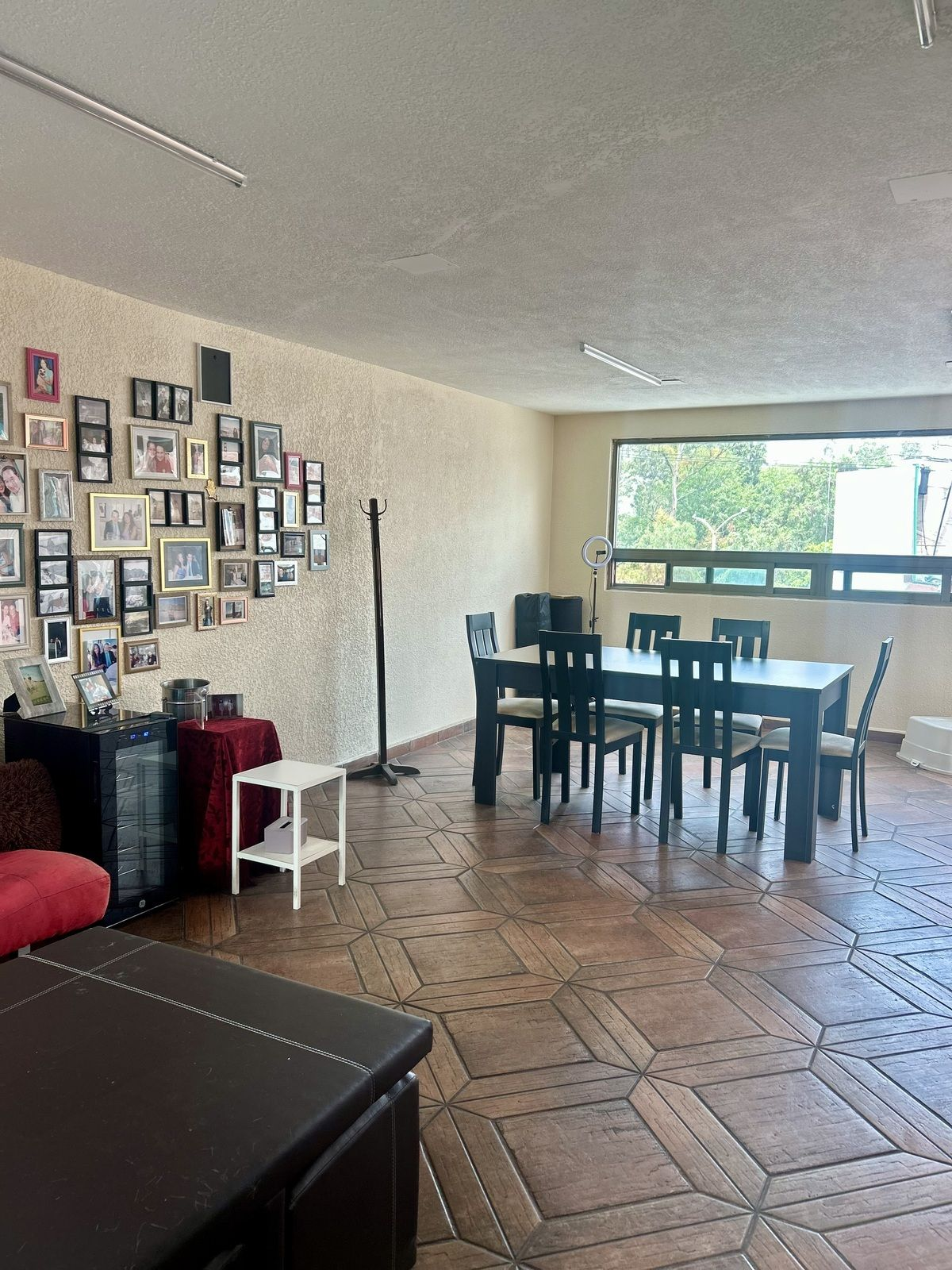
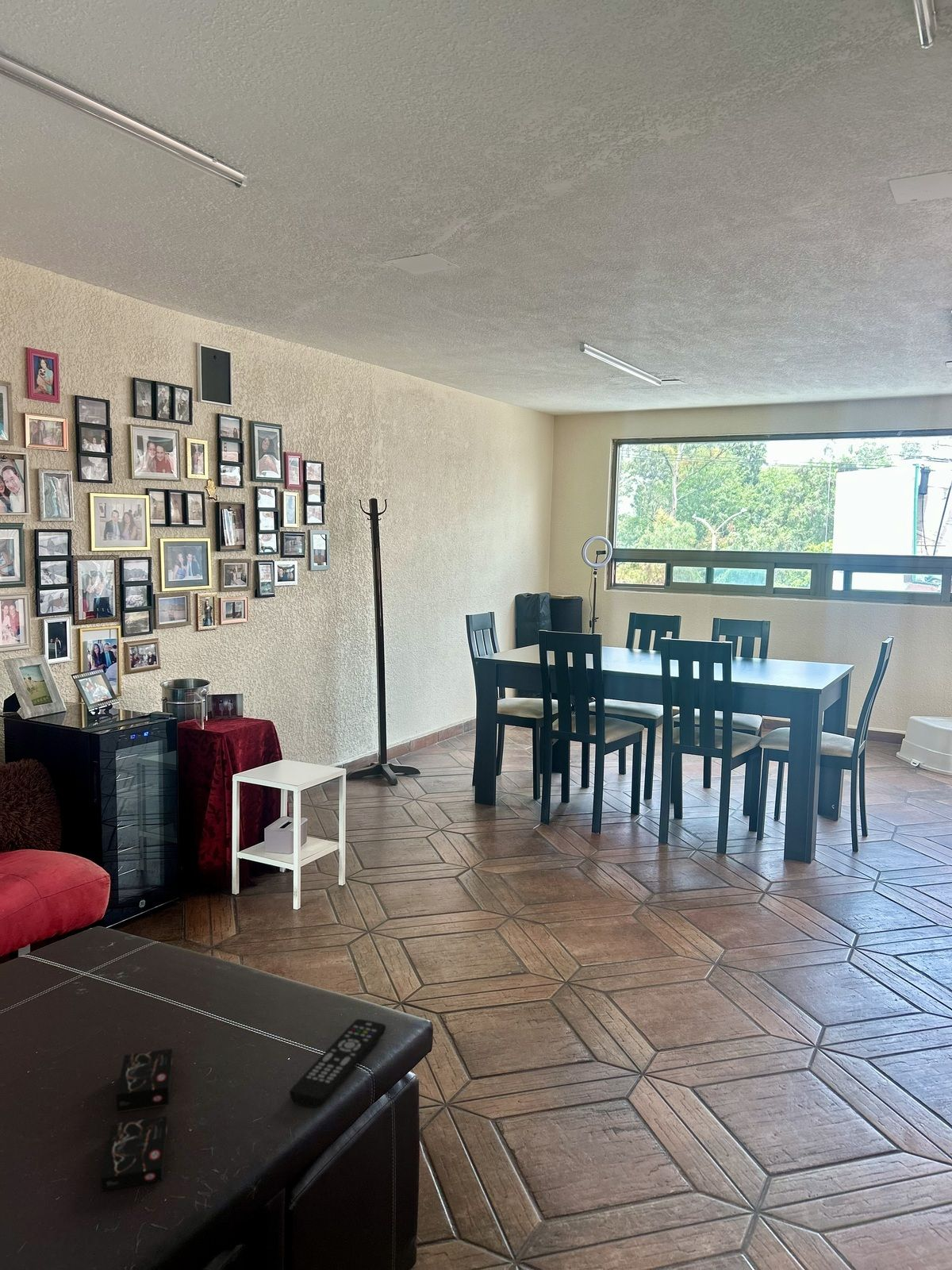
+ remote control (340, 1060)
+ product box (139, 1109)
